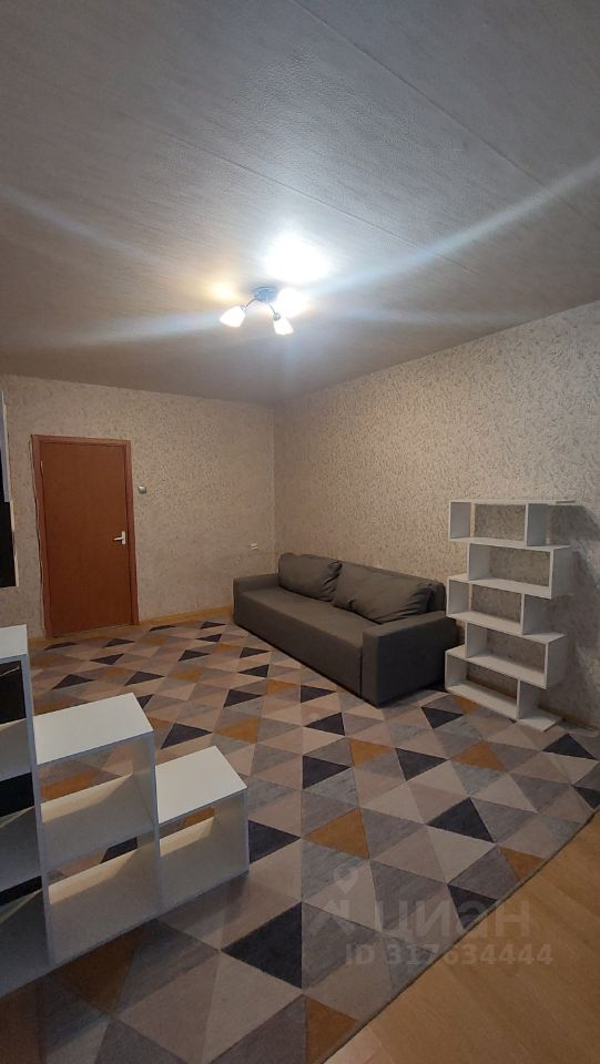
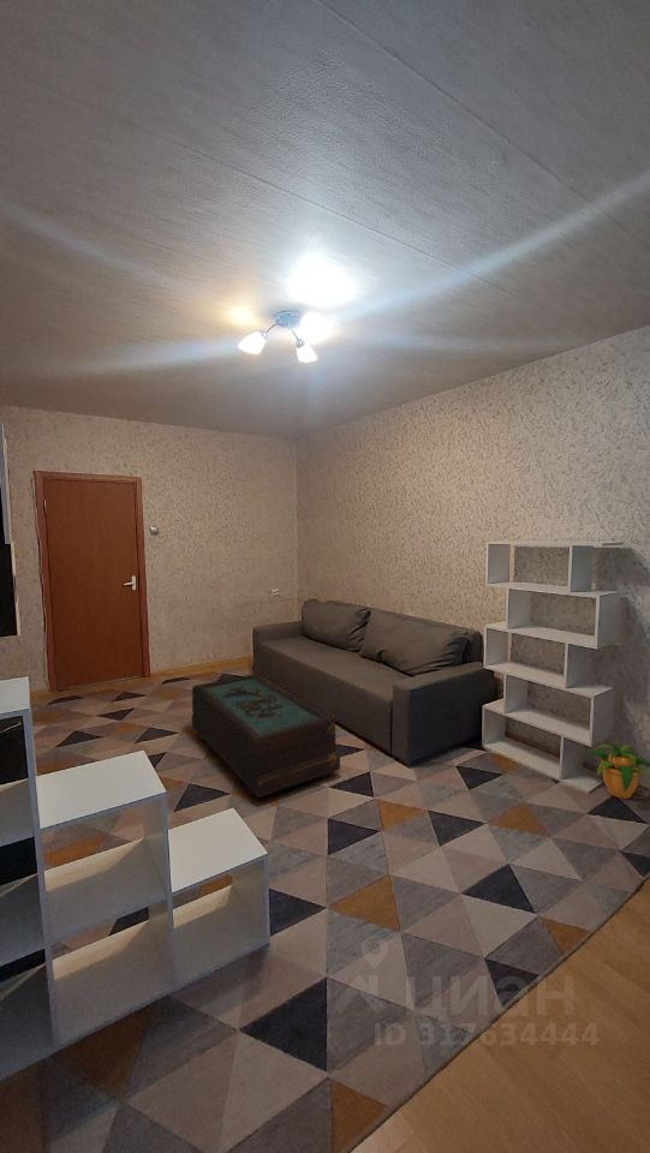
+ coffee table (257, 725)
+ potted plant (615, 766)
